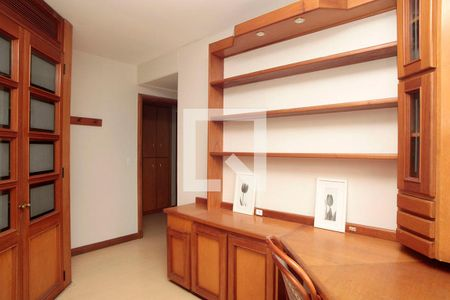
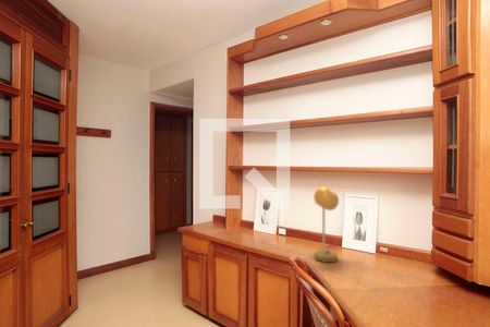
+ desk lamp (323, 222)
